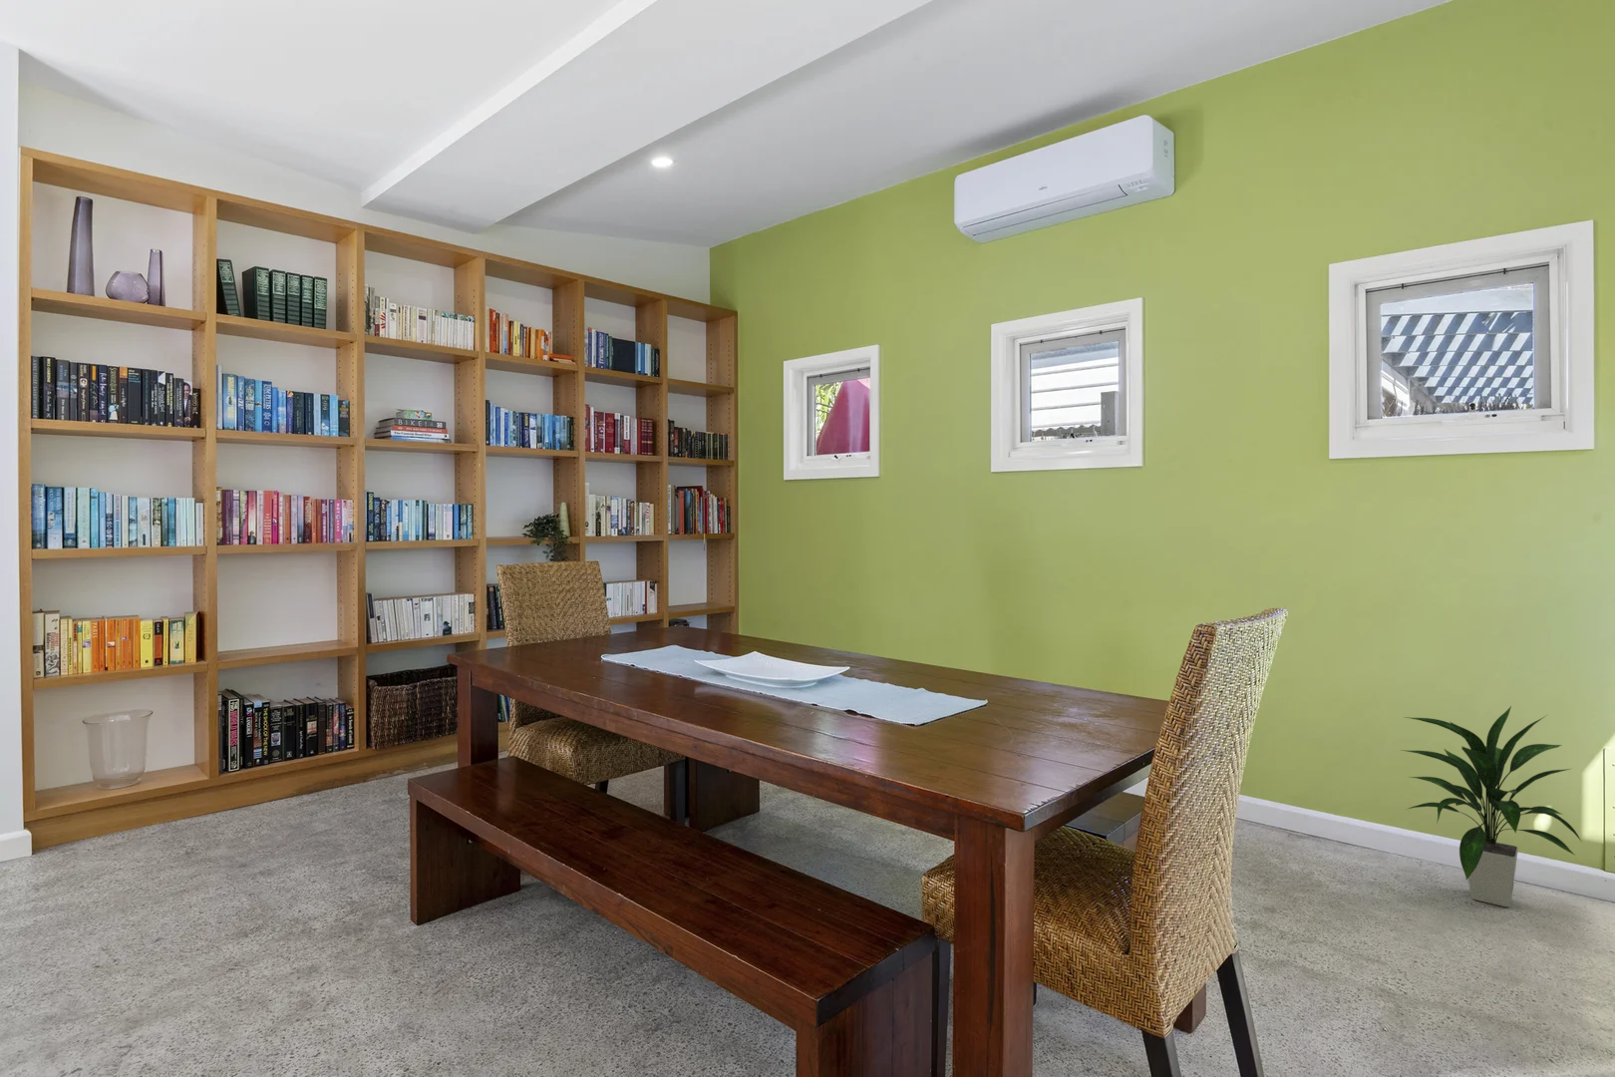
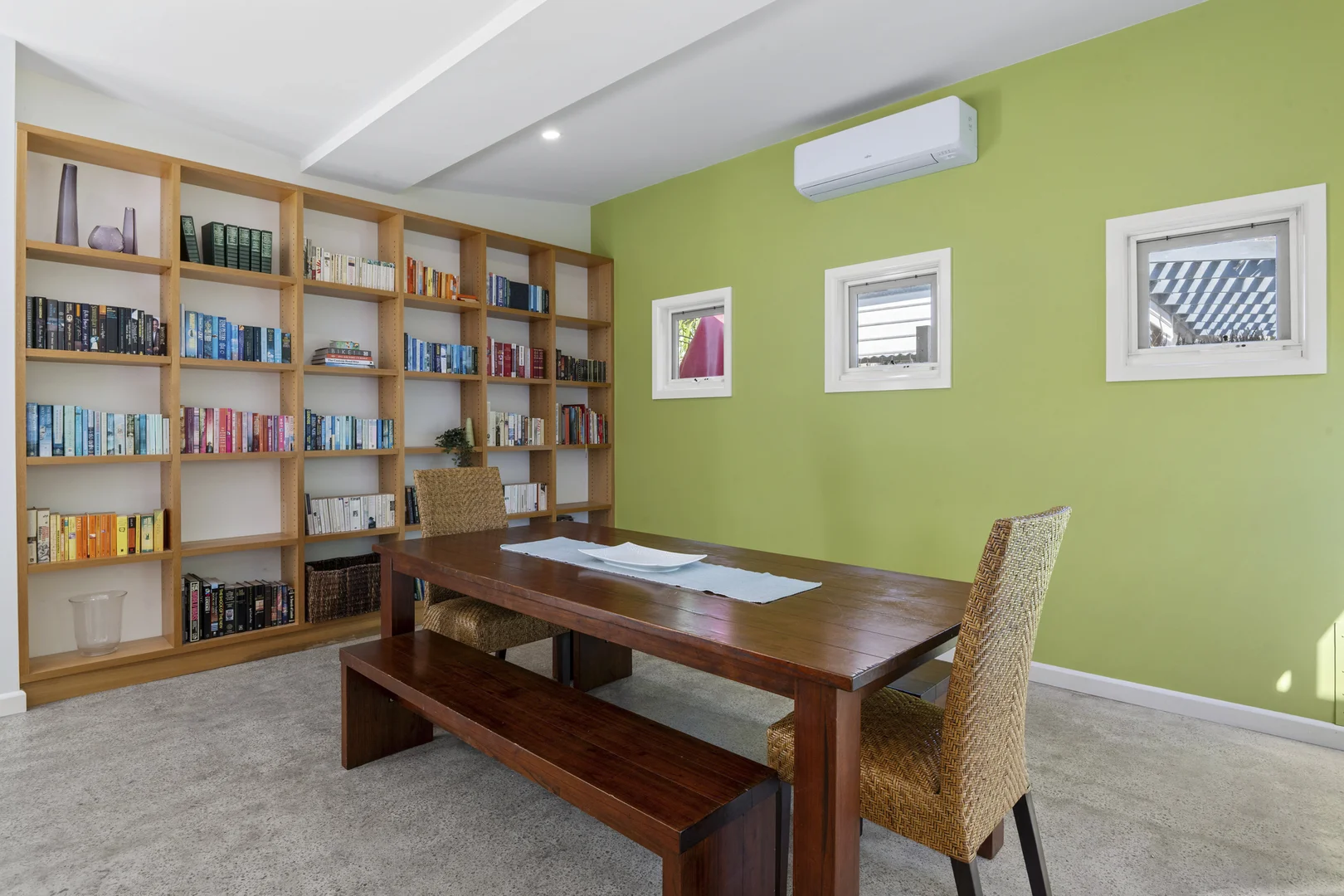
- indoor plant (1486, 802)
